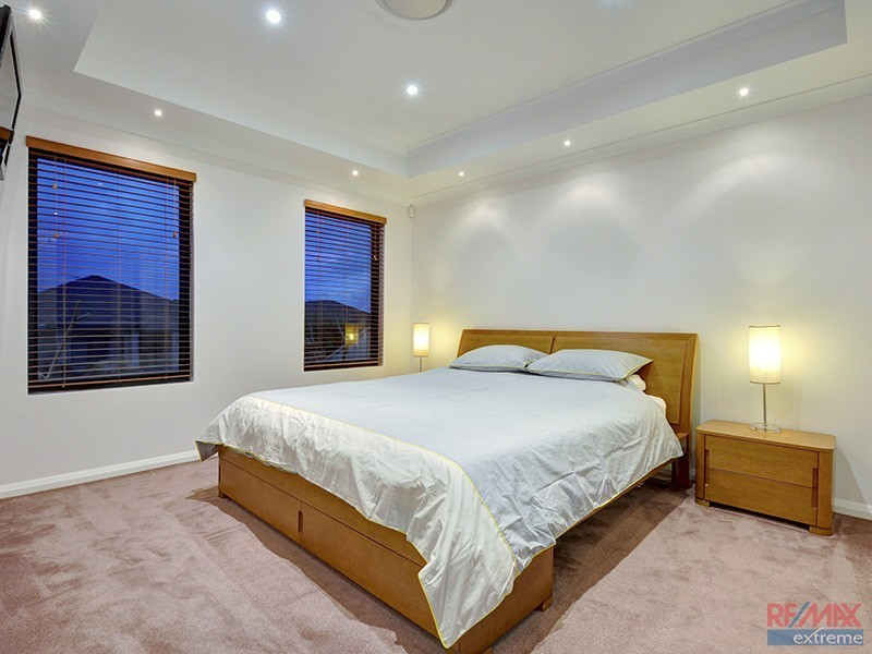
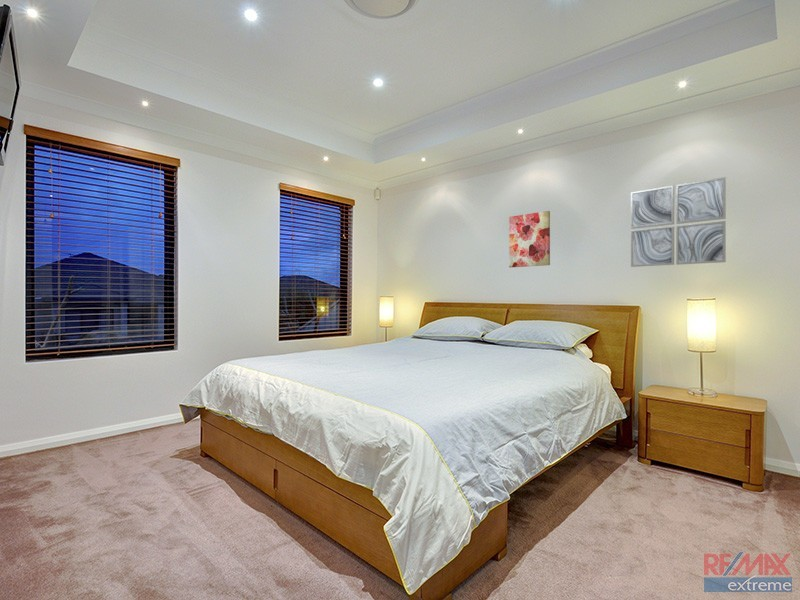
+ wall art (676, 226)
+ wall art (528, 240)
